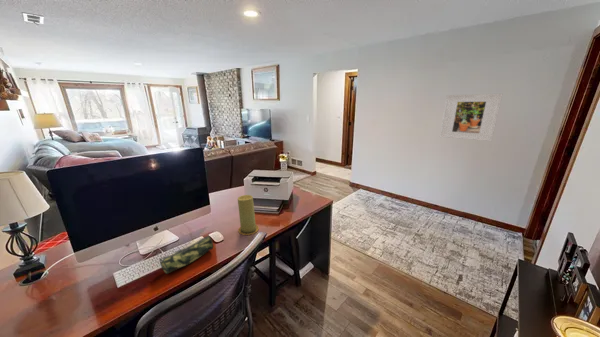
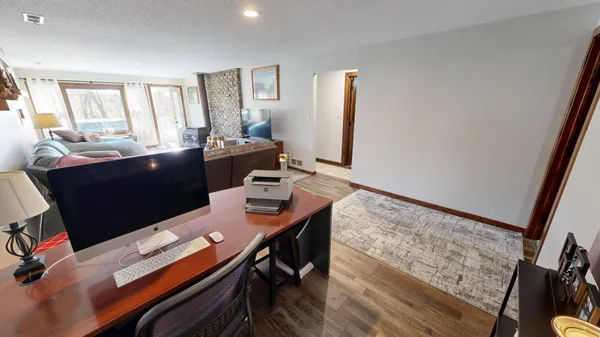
- candle (247, 213)
- pencil case (187, 254)
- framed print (468, 117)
